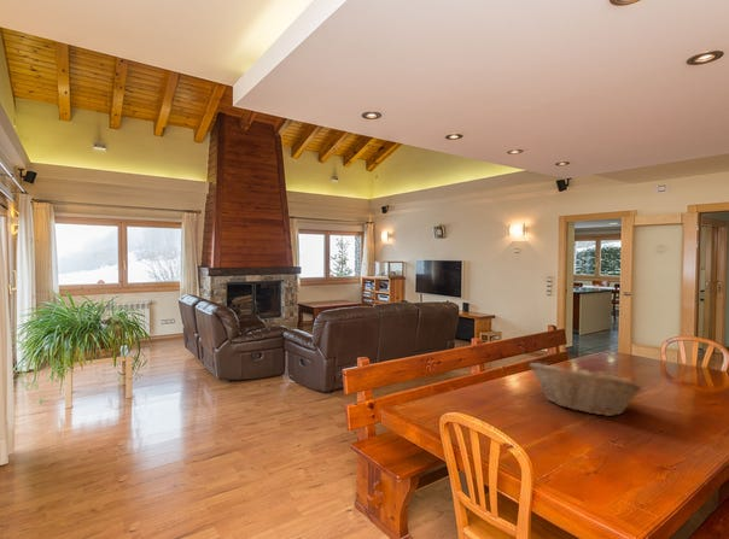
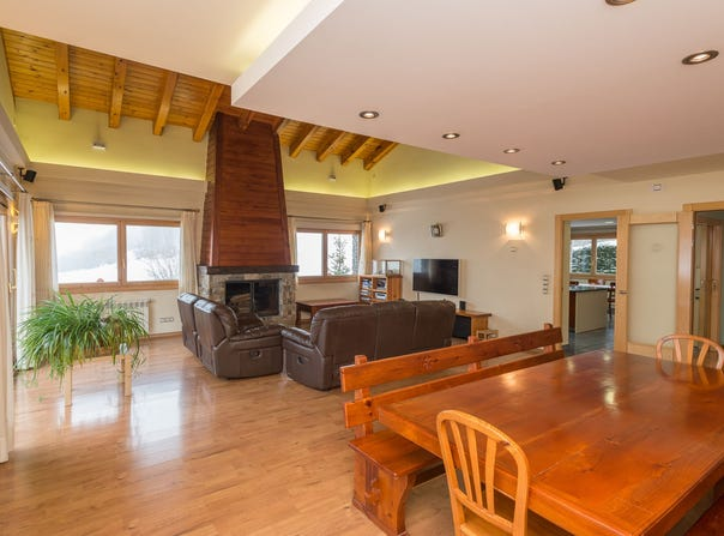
- fruit basket (581, 383)
